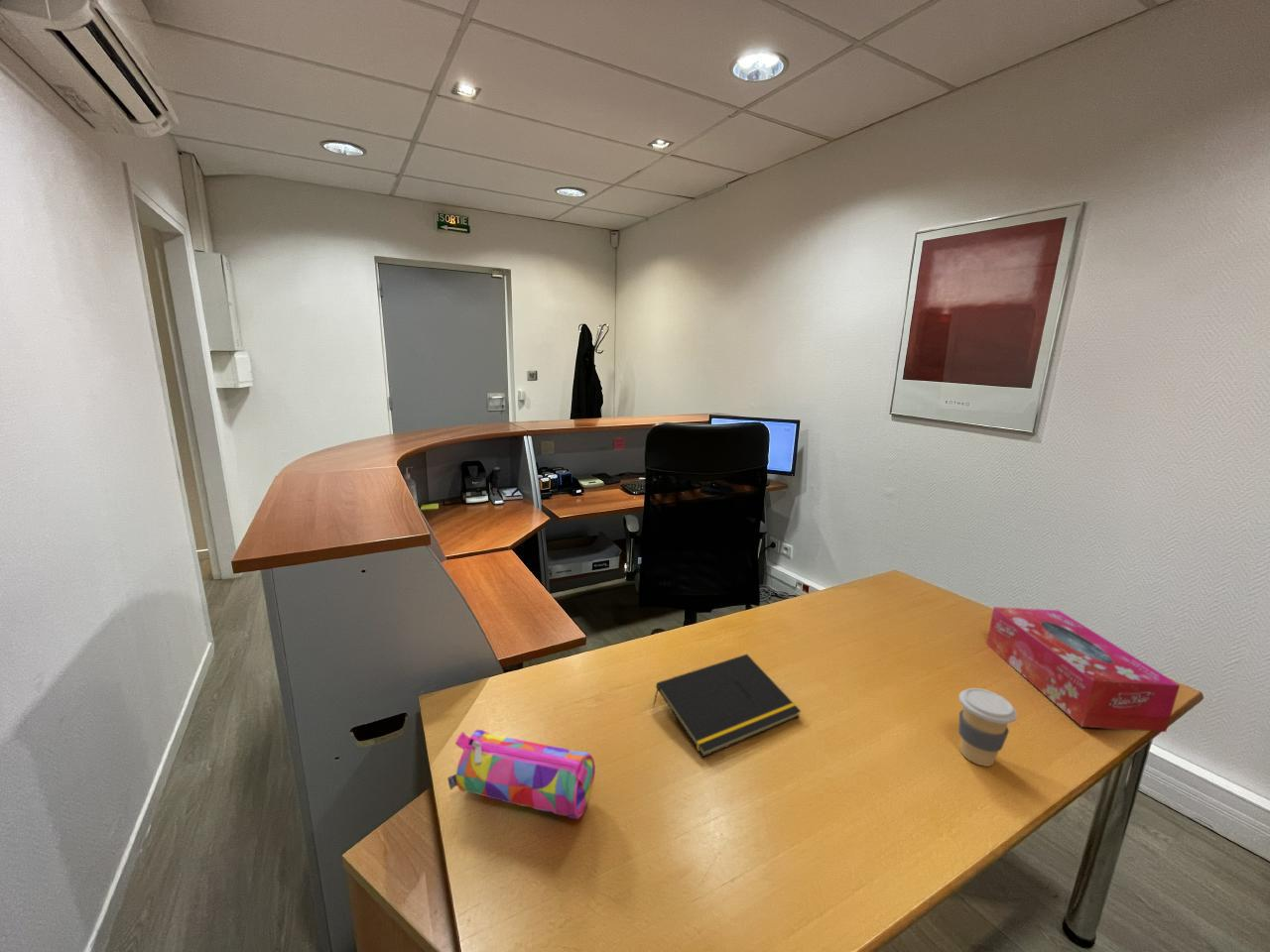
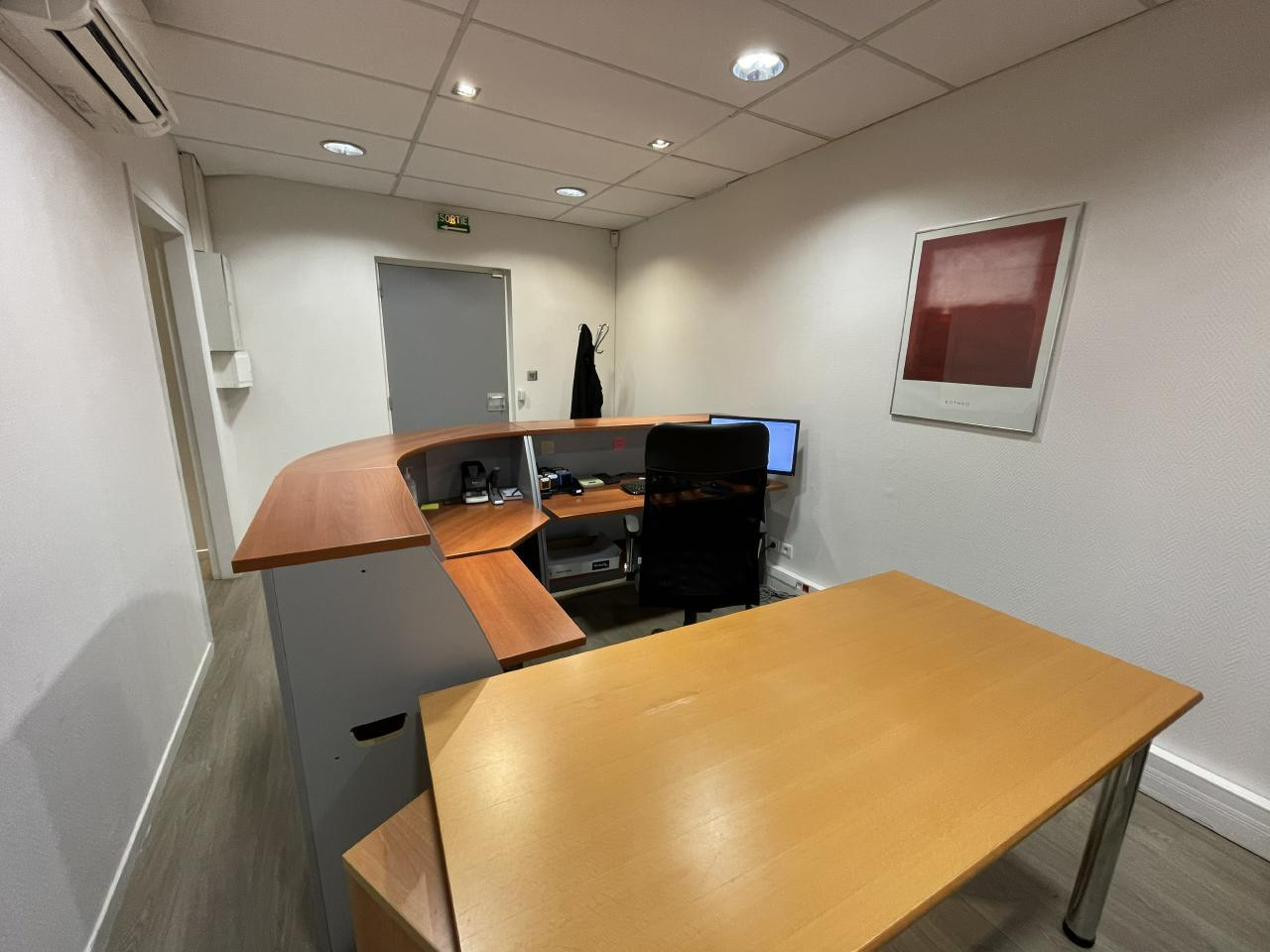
- pencil case (523, 772)
- tissue box (1069, 661)
- notepad (727, 699)
- coffee cup (982, 728)
